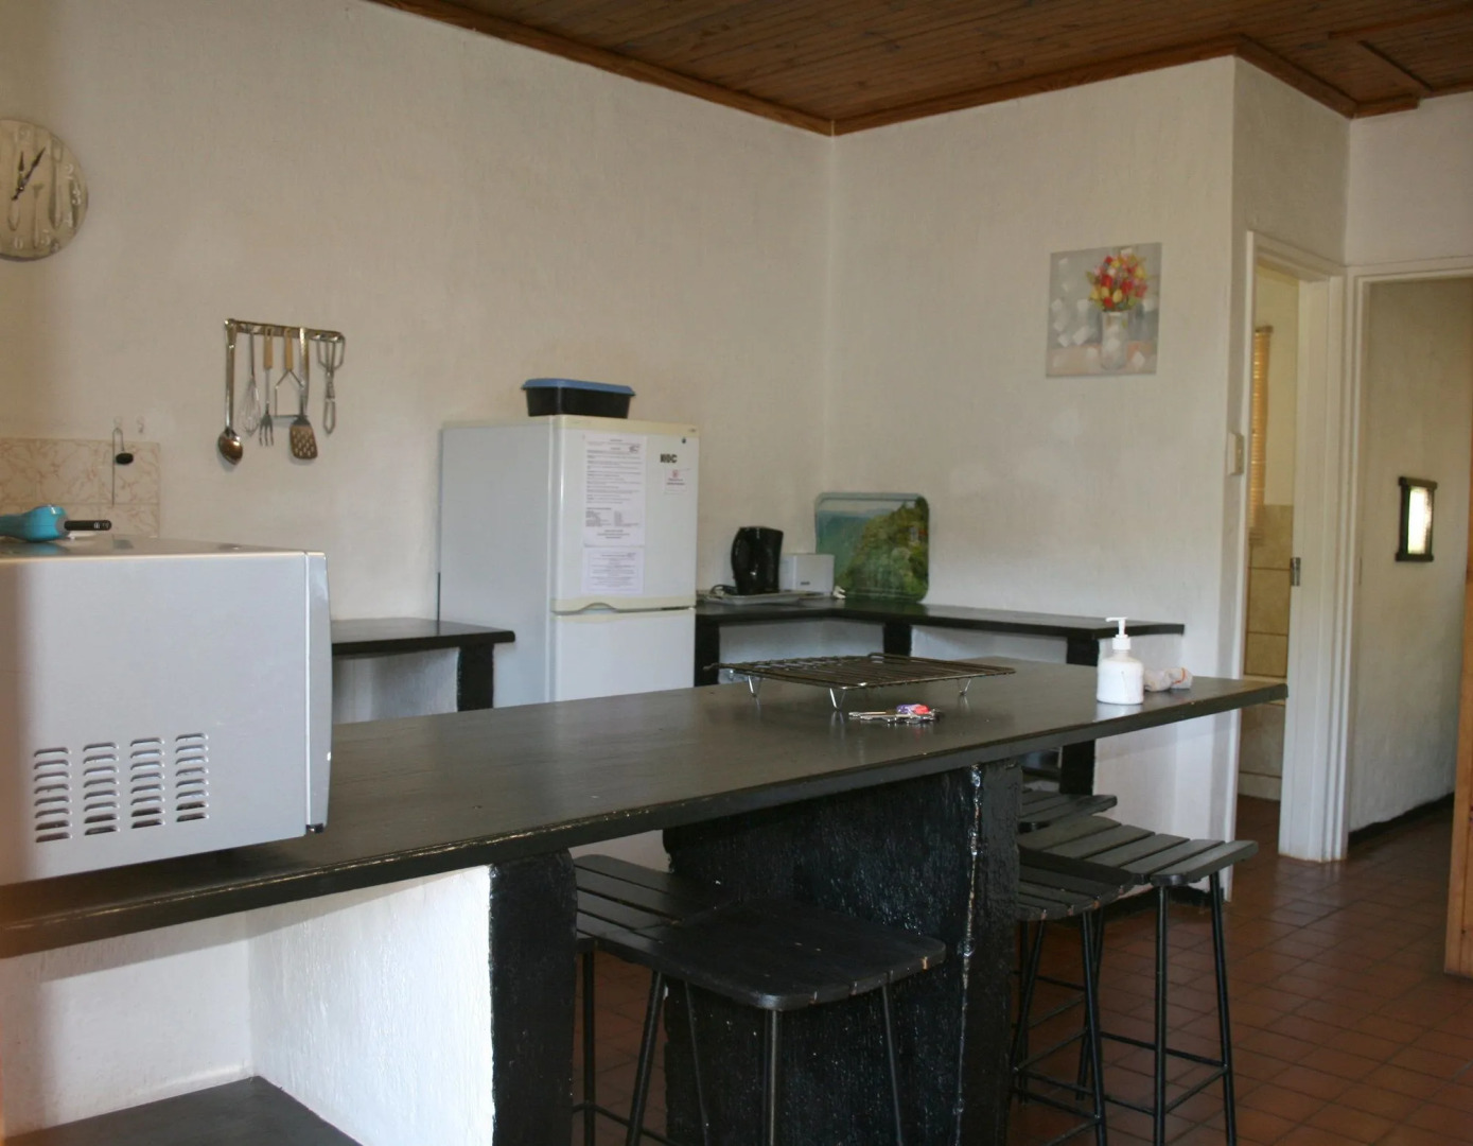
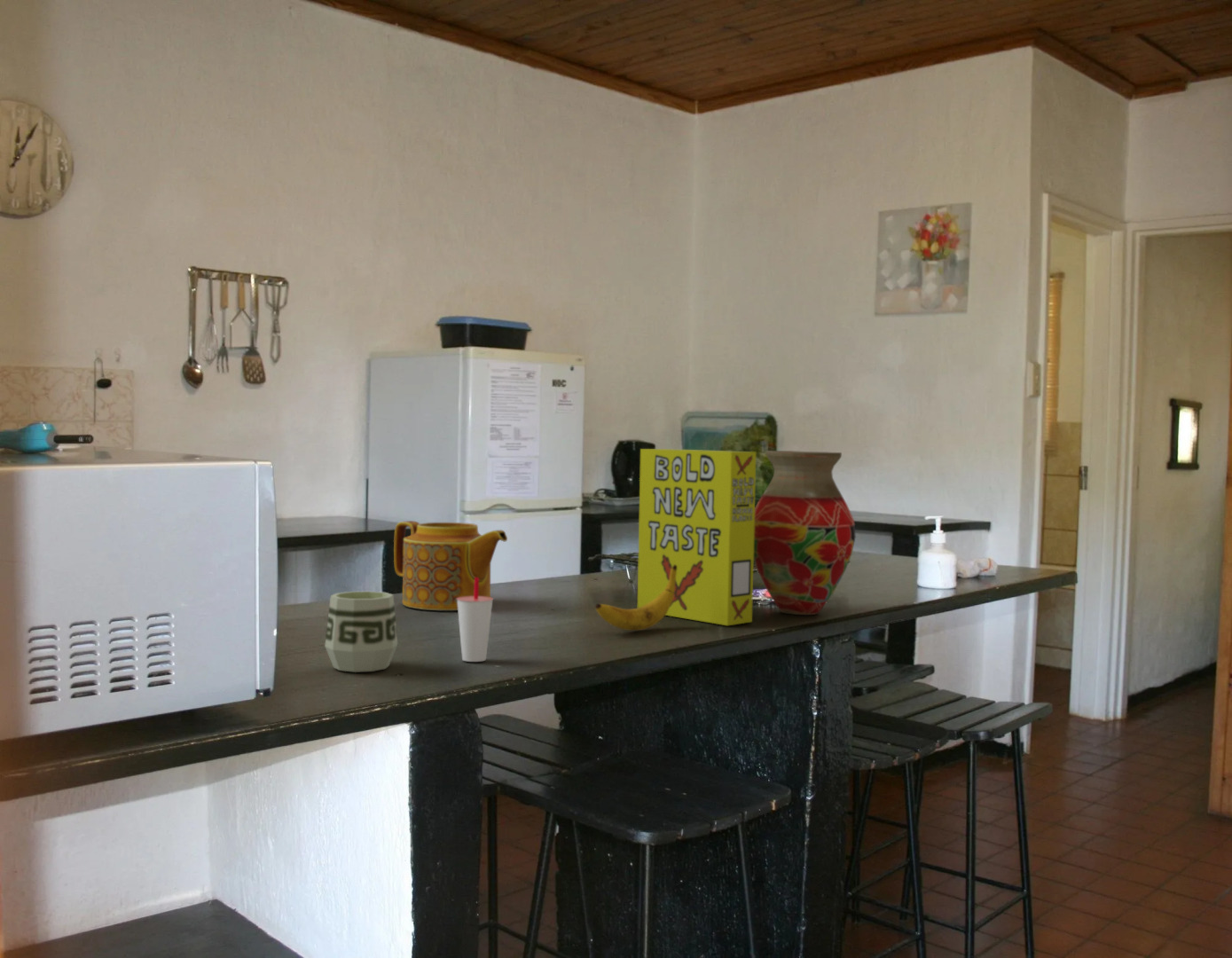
+ cup (361, 631)
+ teapot (450, 564)
+ vase (801, 531)
+ cup (475, 618)
+ cereal box (694, 533)
+ banana (640, 607)
